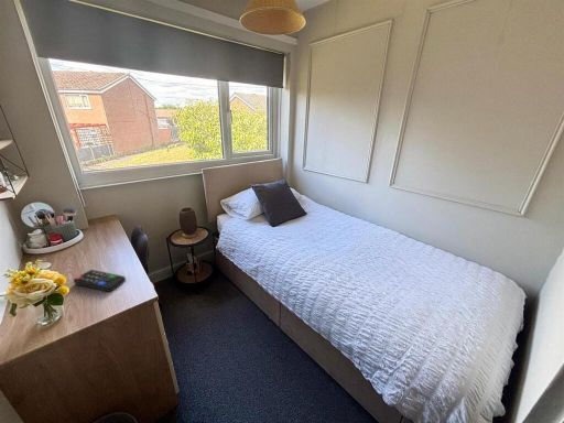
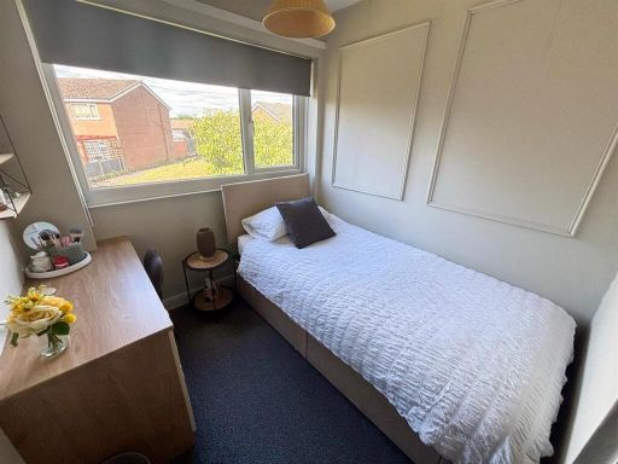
- remote control (99, 280)
